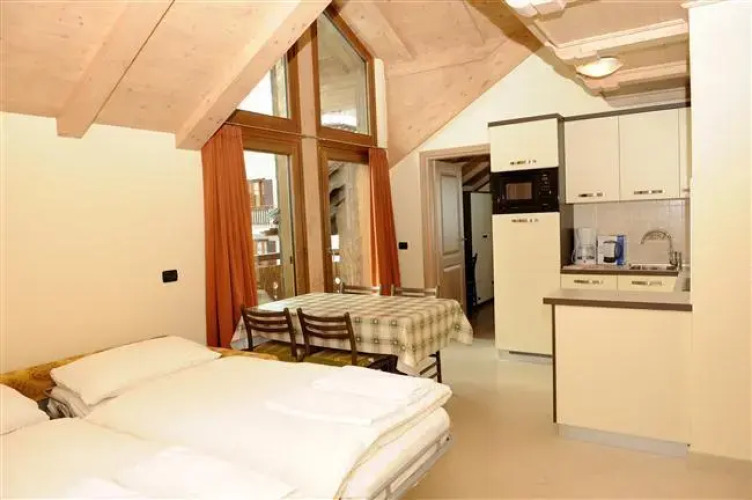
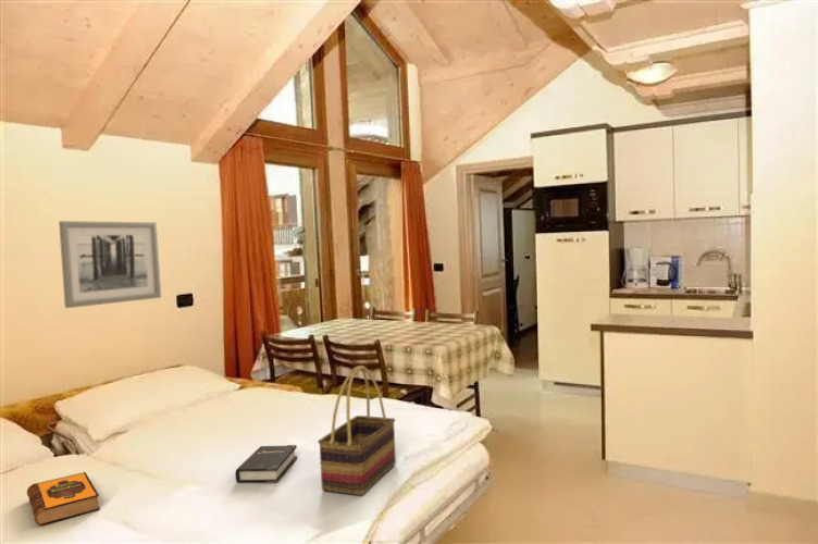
+ hardback book (62, 496)
+ hardback book (268, 462)
+ wall art (113, 262)
+ woven basket (358, 421)
